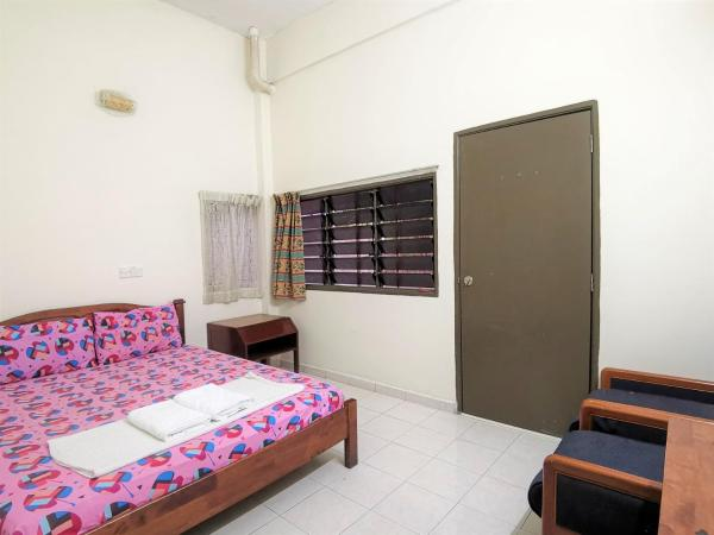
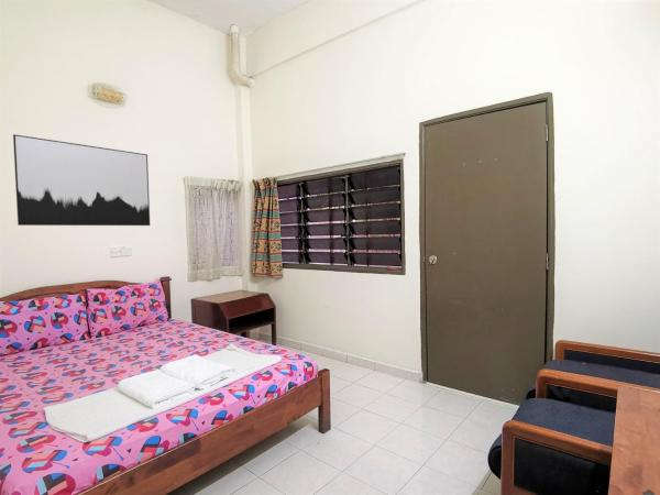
+ wall art (89, 185)
